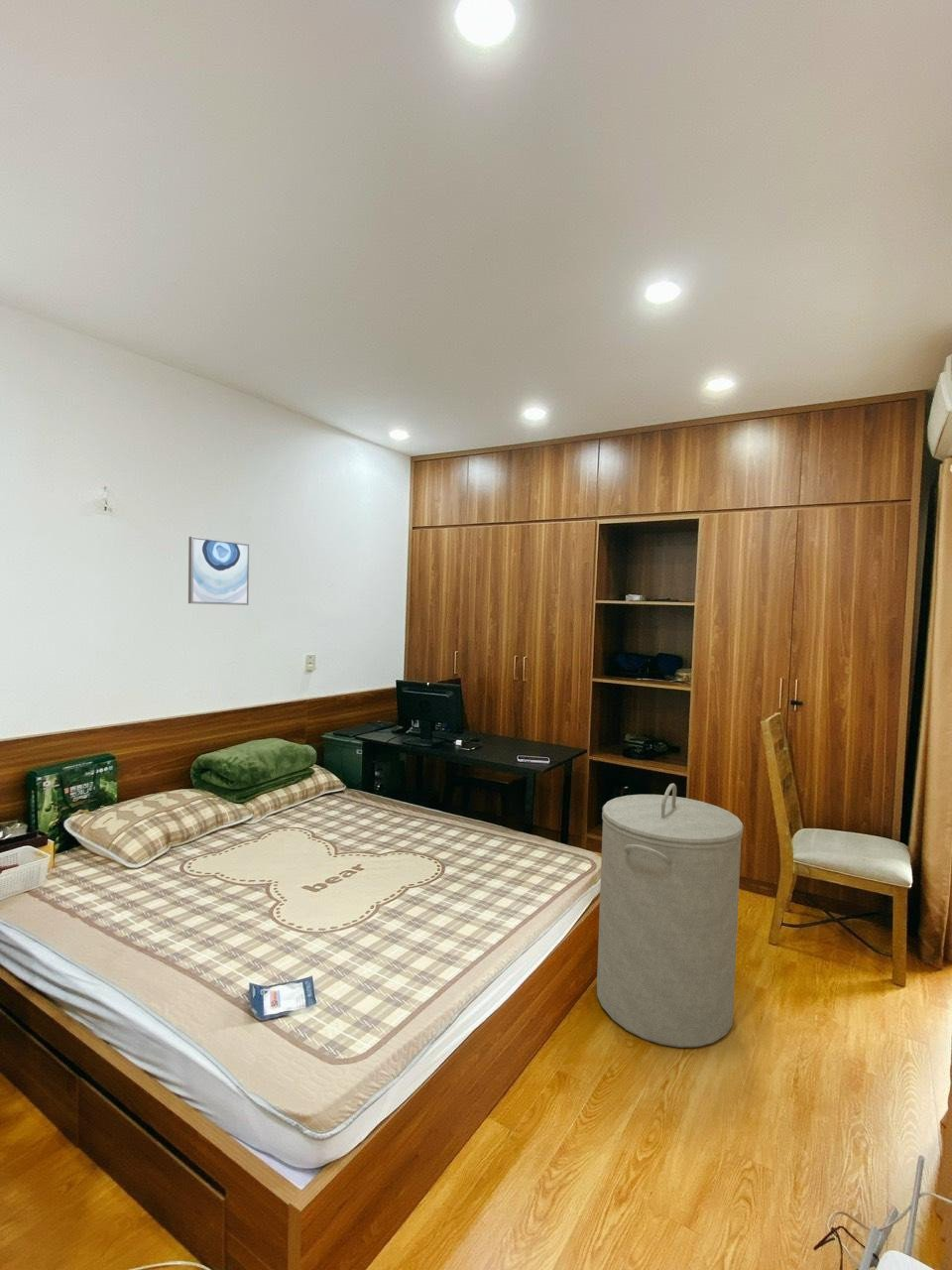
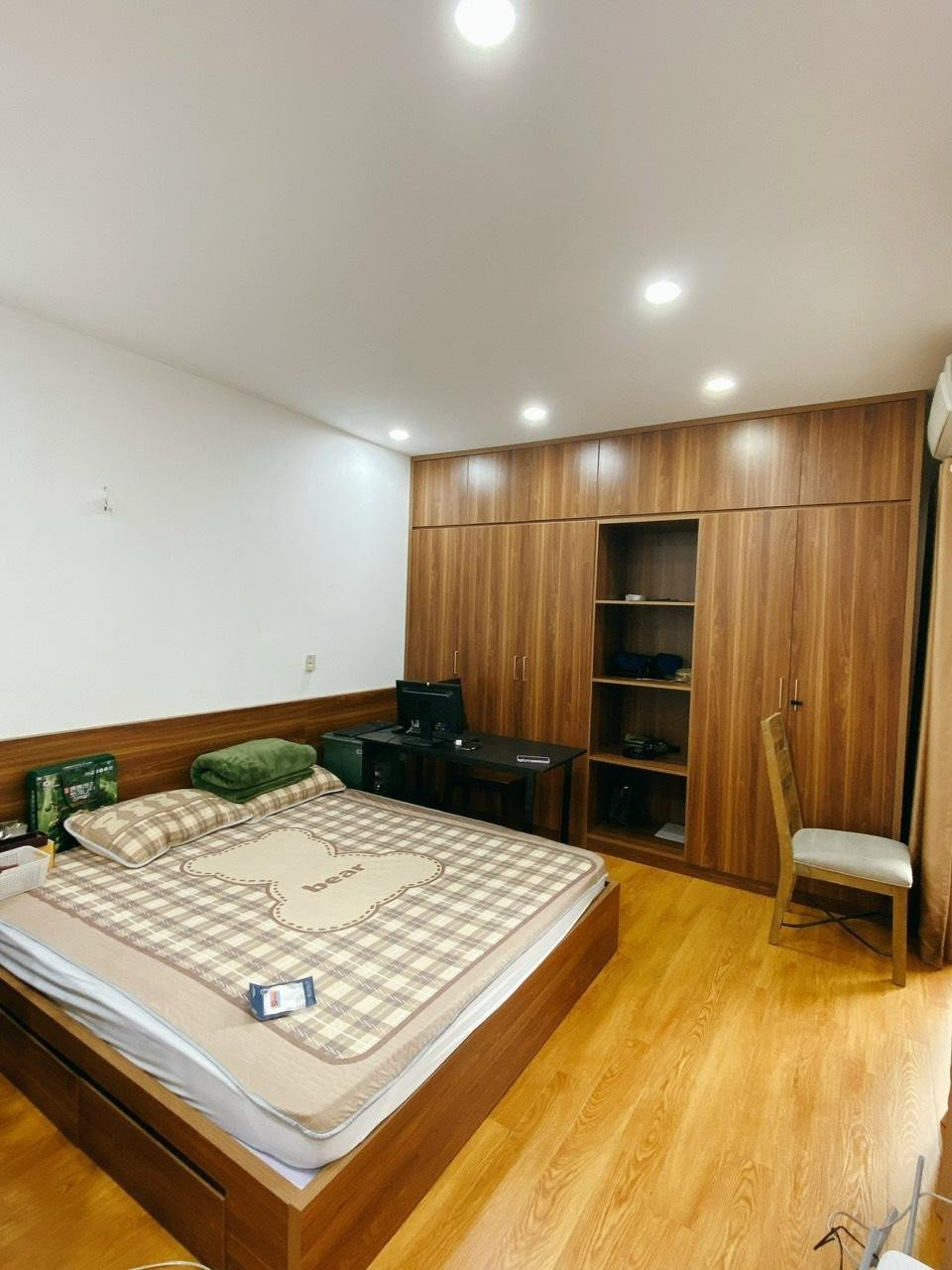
- laundry hamper (666, 893)
- wall art (219, 572)
